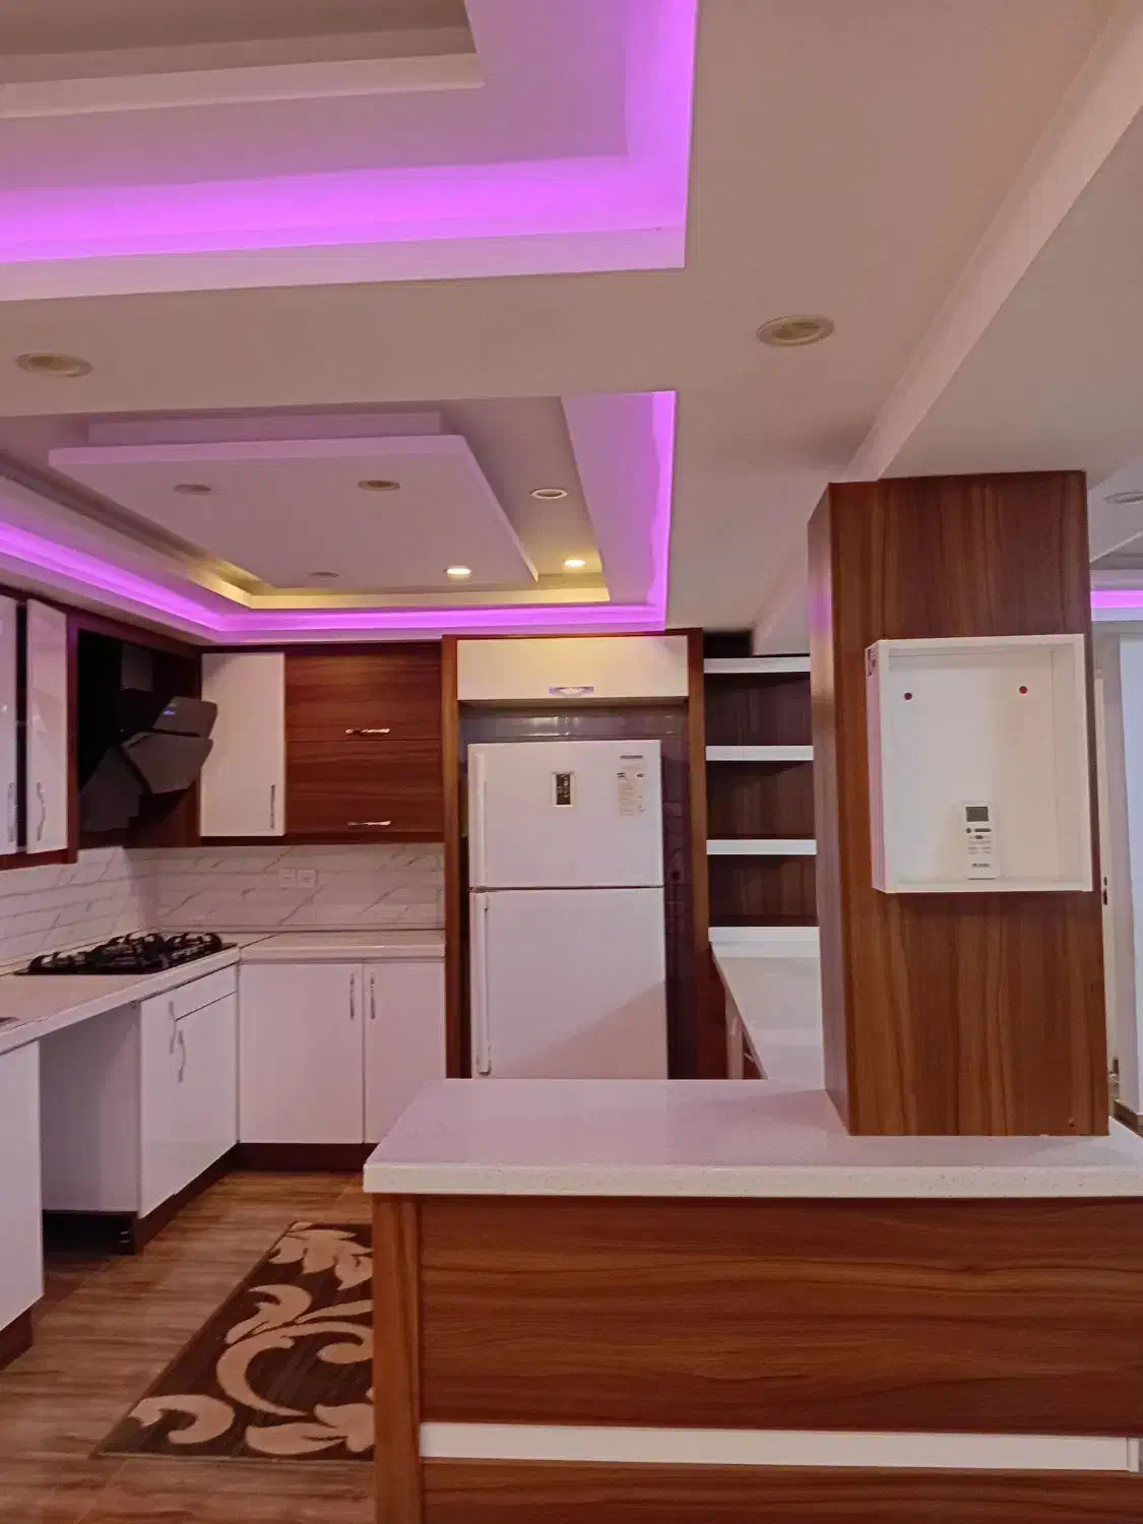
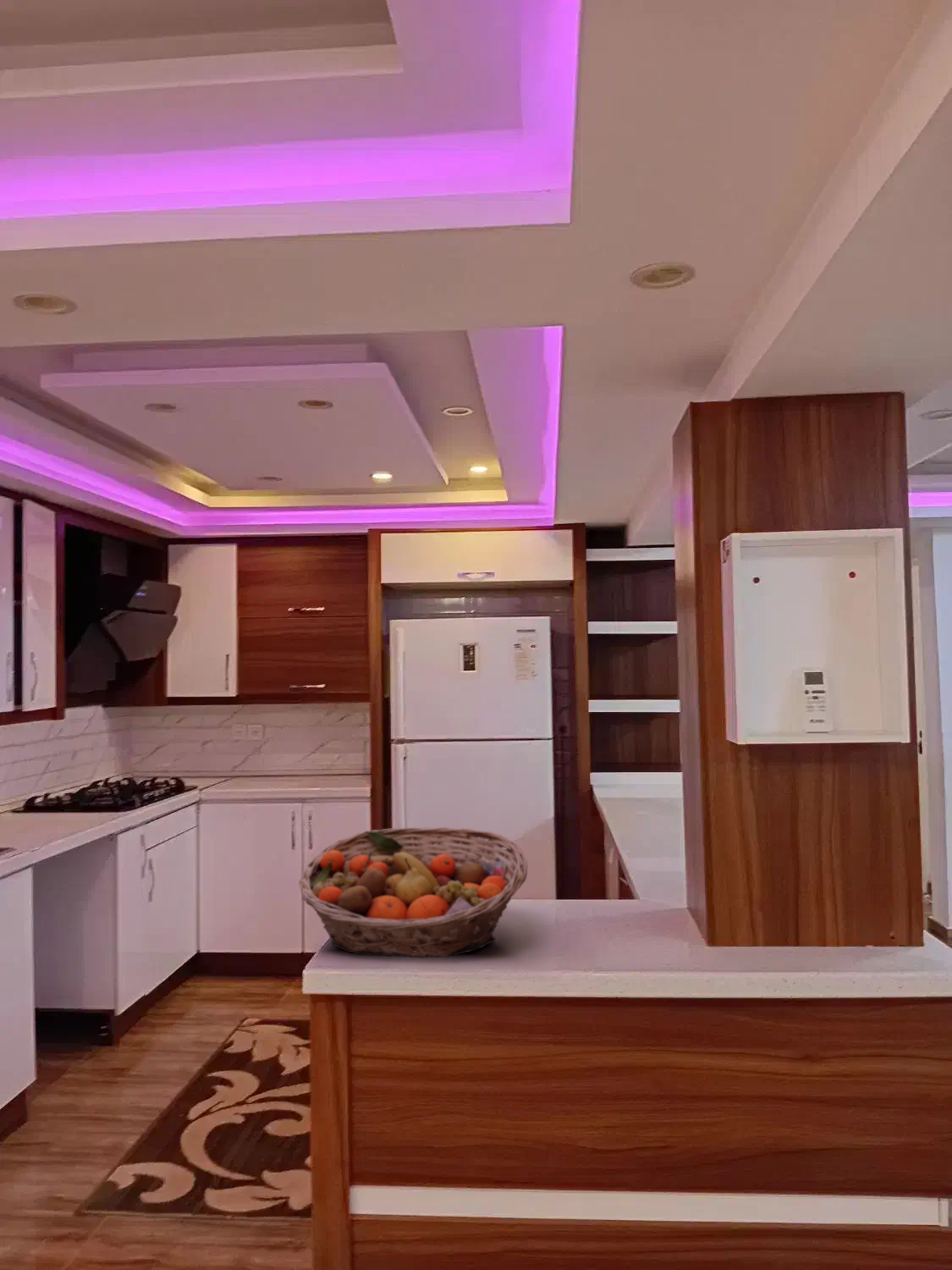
+ fruit basket (413, 888)
